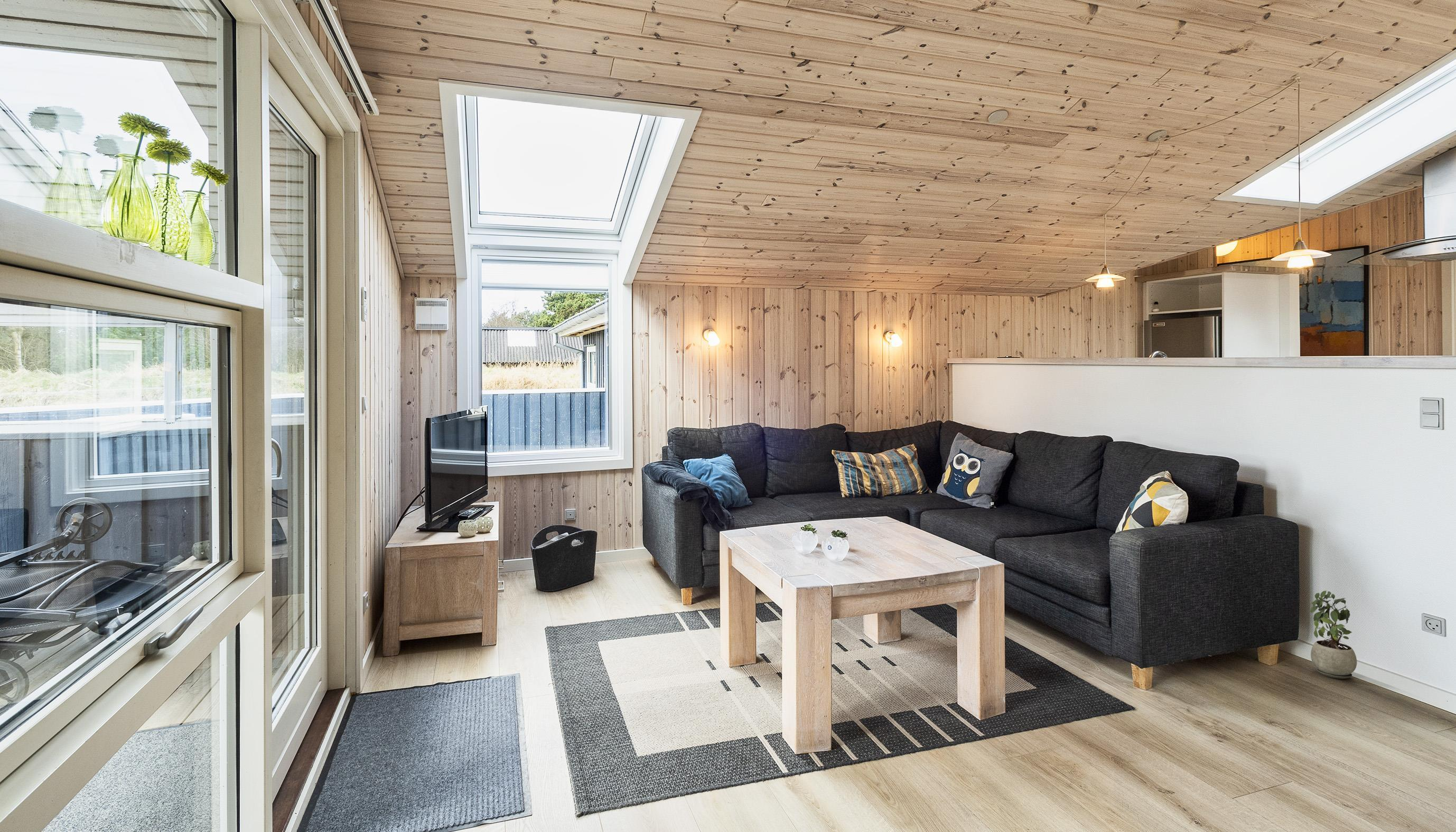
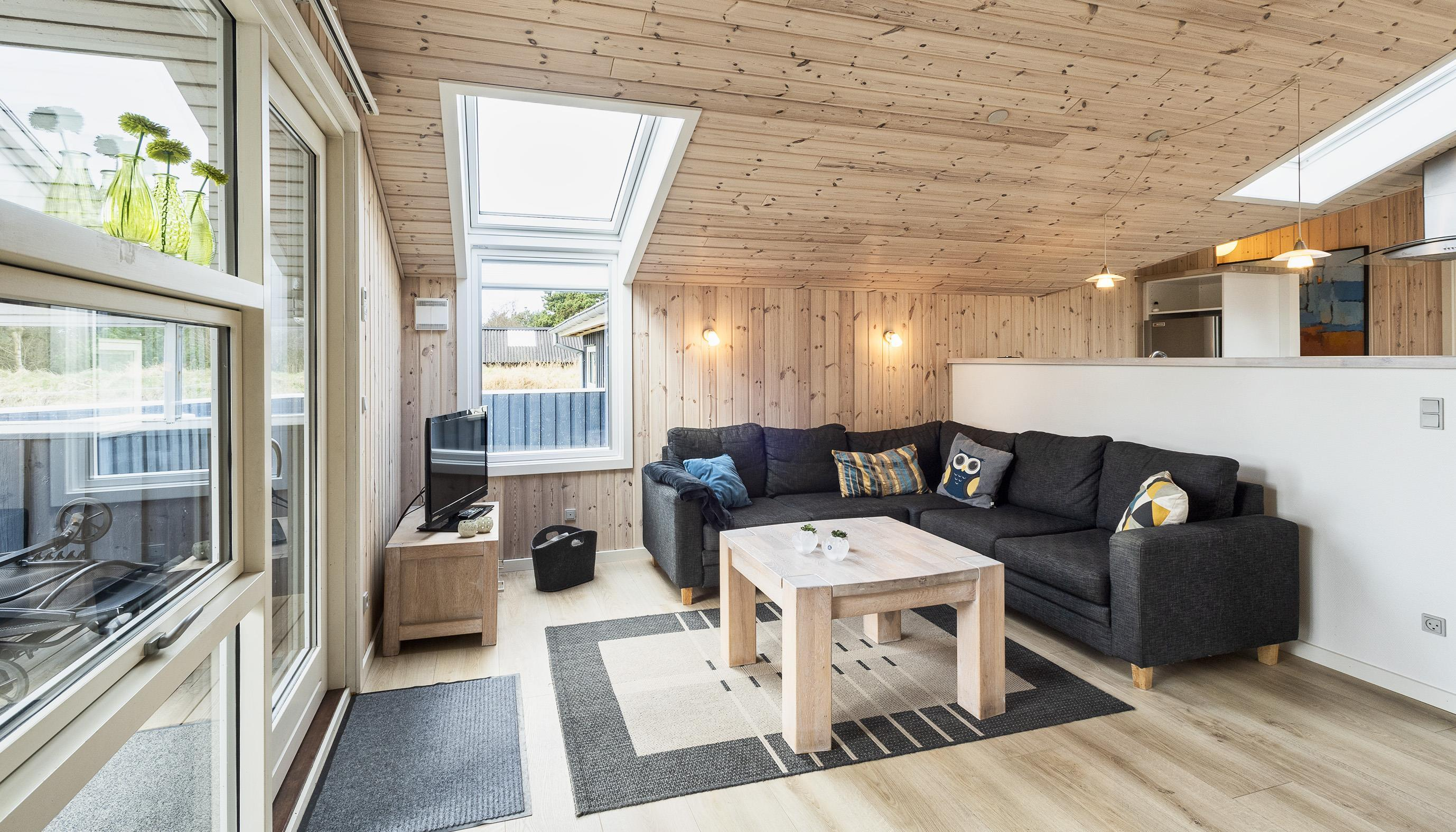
- potted plant (1334, 635)
